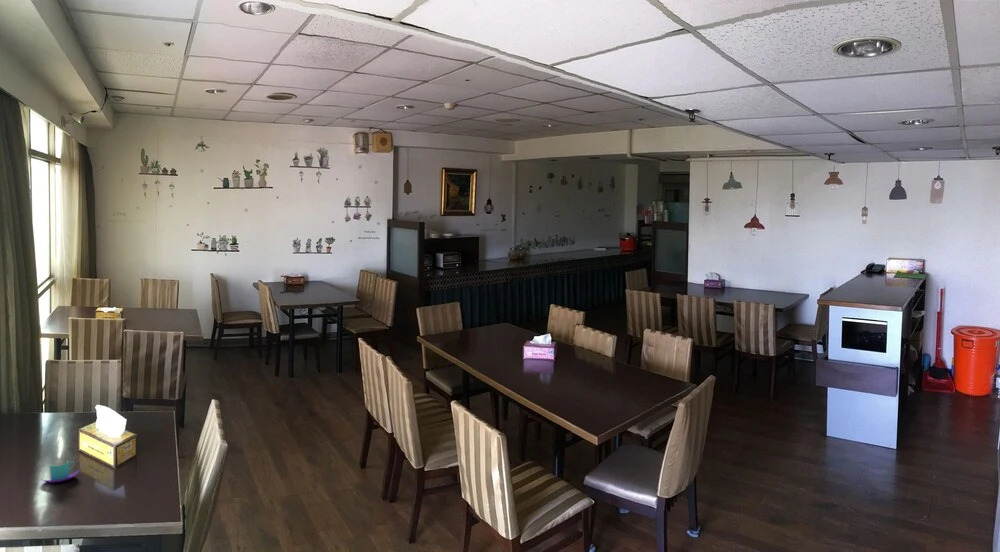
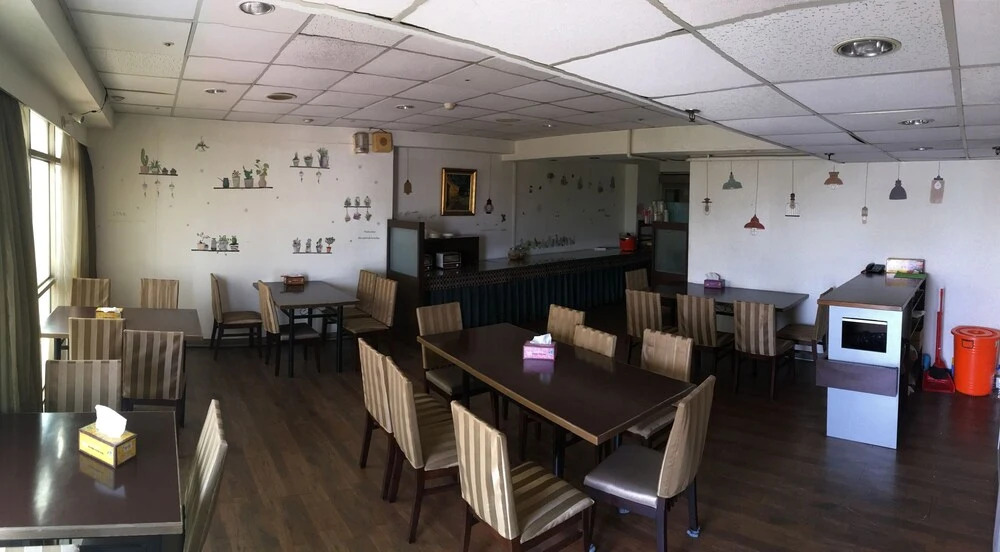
- teacup (61, 472)
